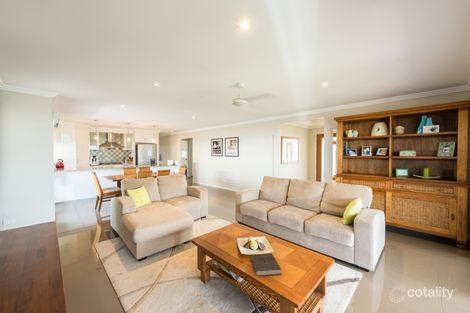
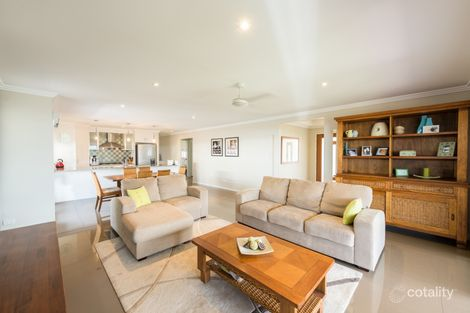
- book (264, 263)
